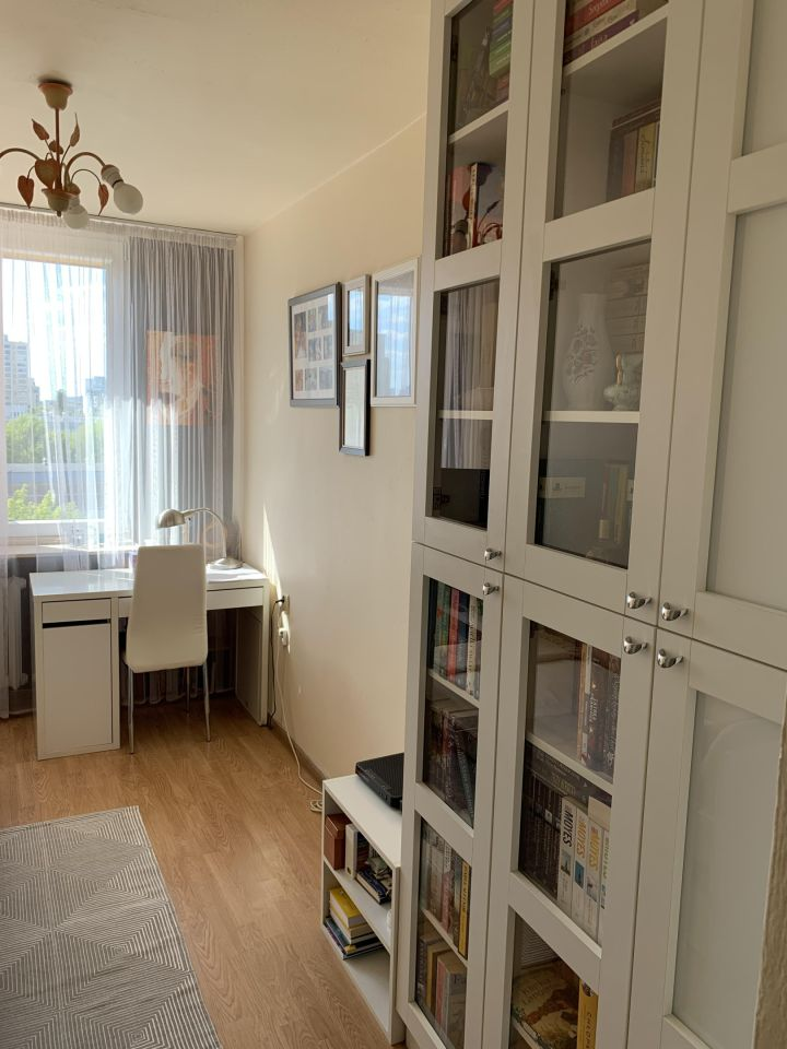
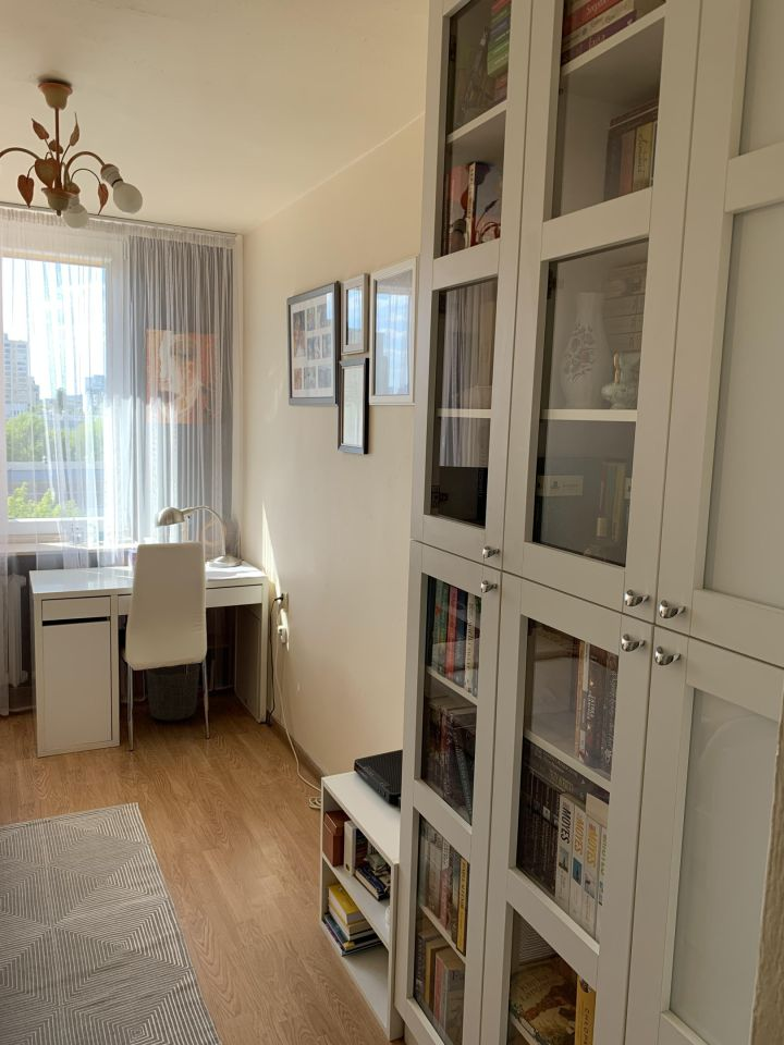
+ waste basket (173, 691)
